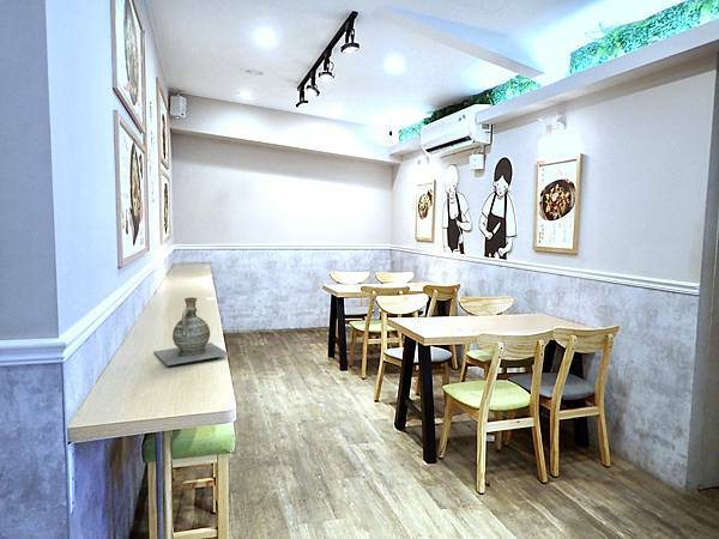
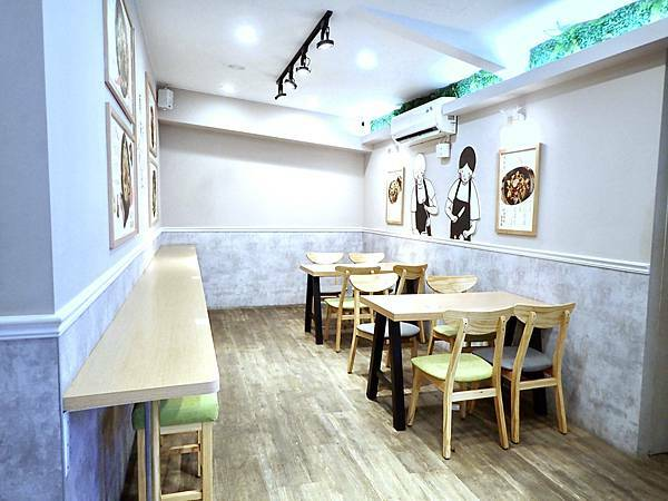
- ceramic jug (191, 326)
